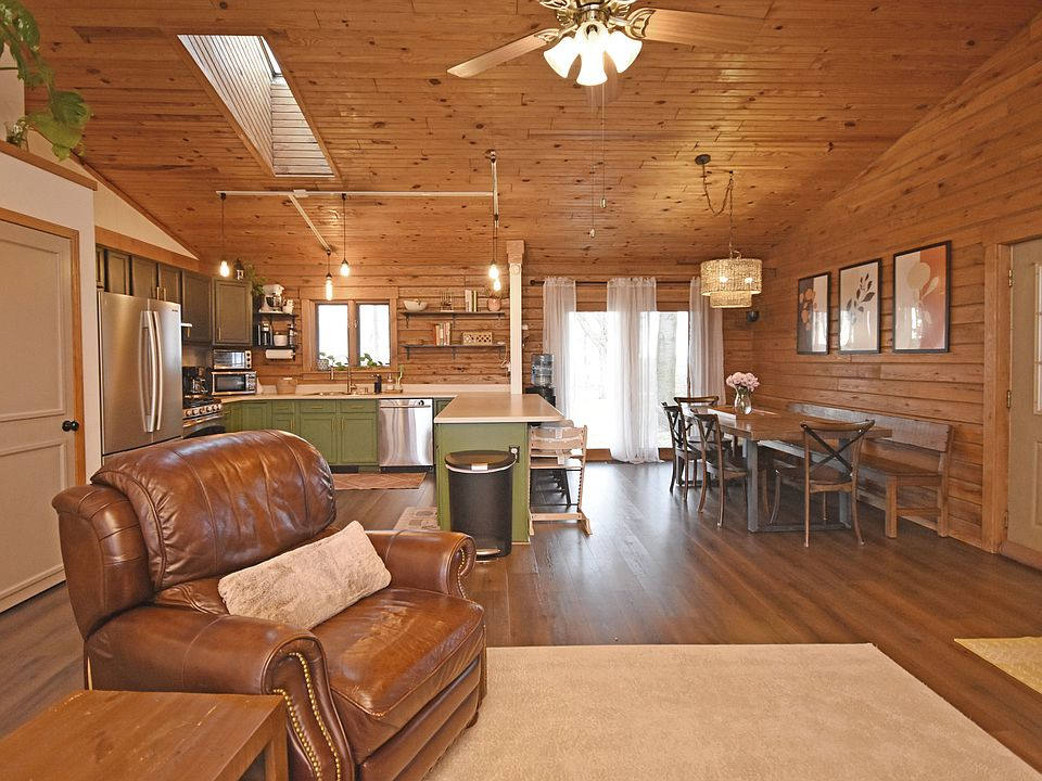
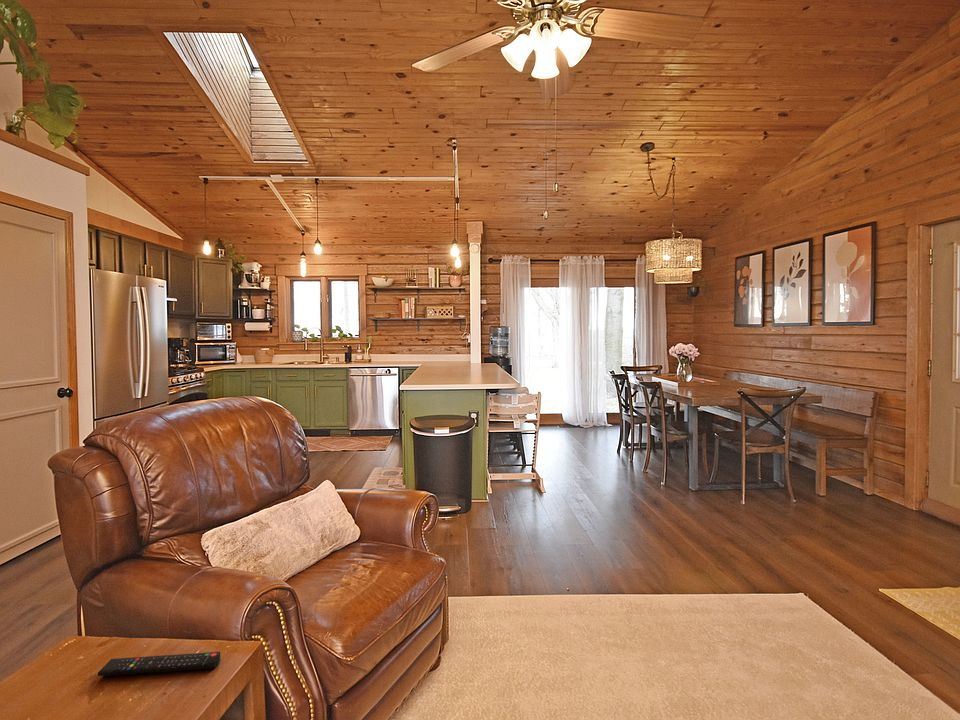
+ remote control (162, 664)
